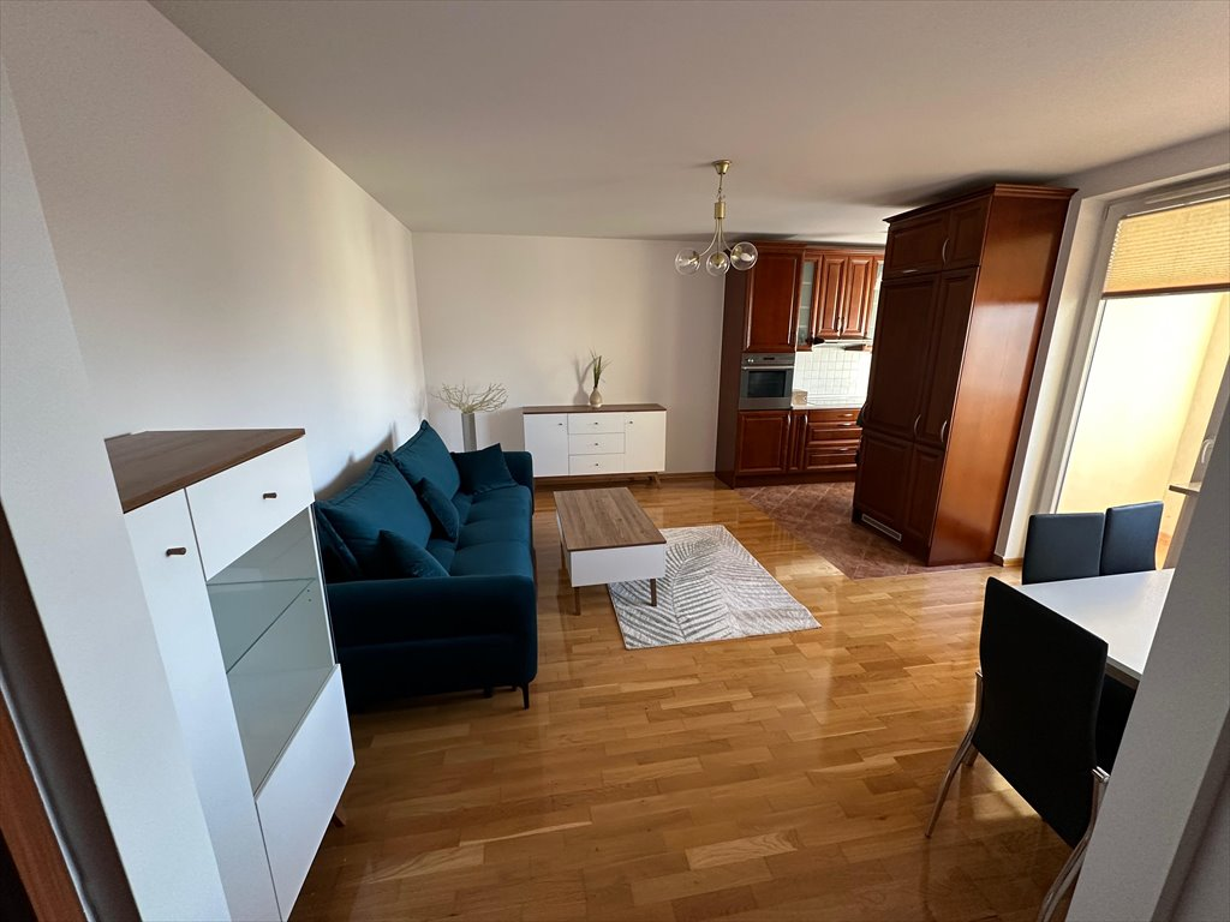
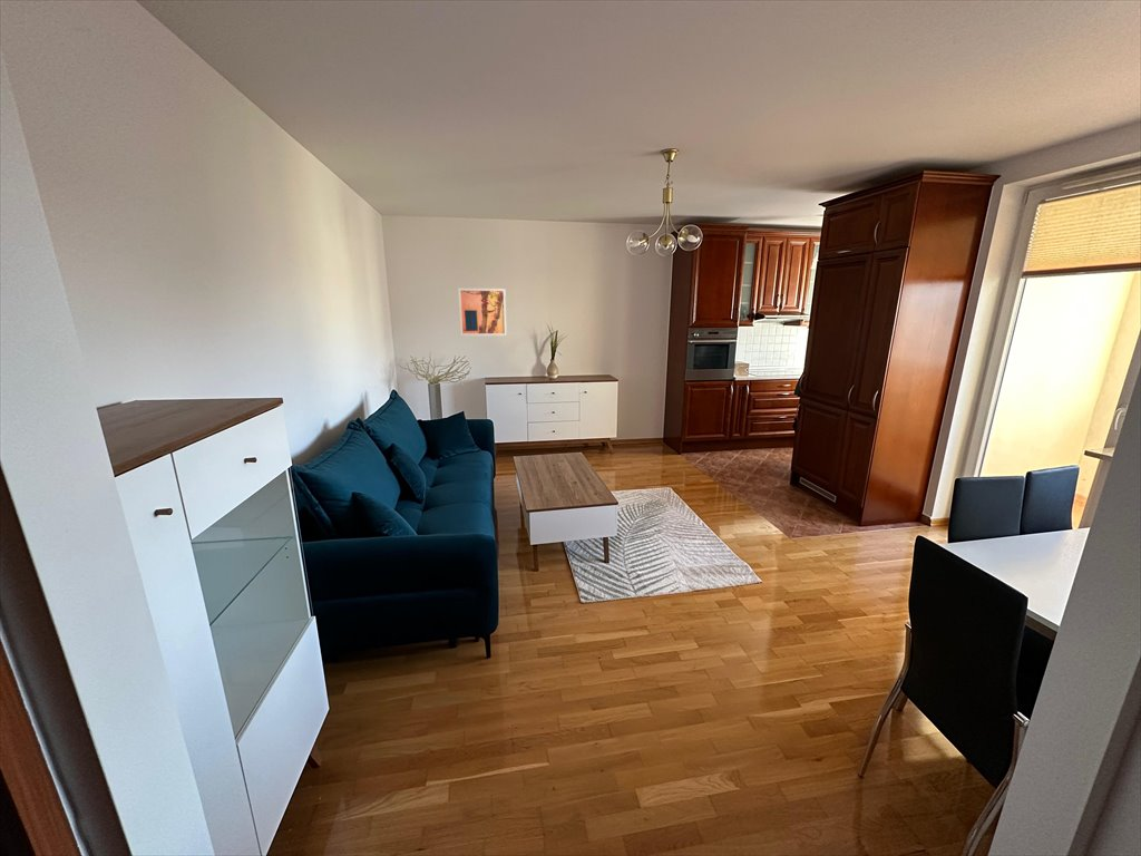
+ wall art (482, 312)
